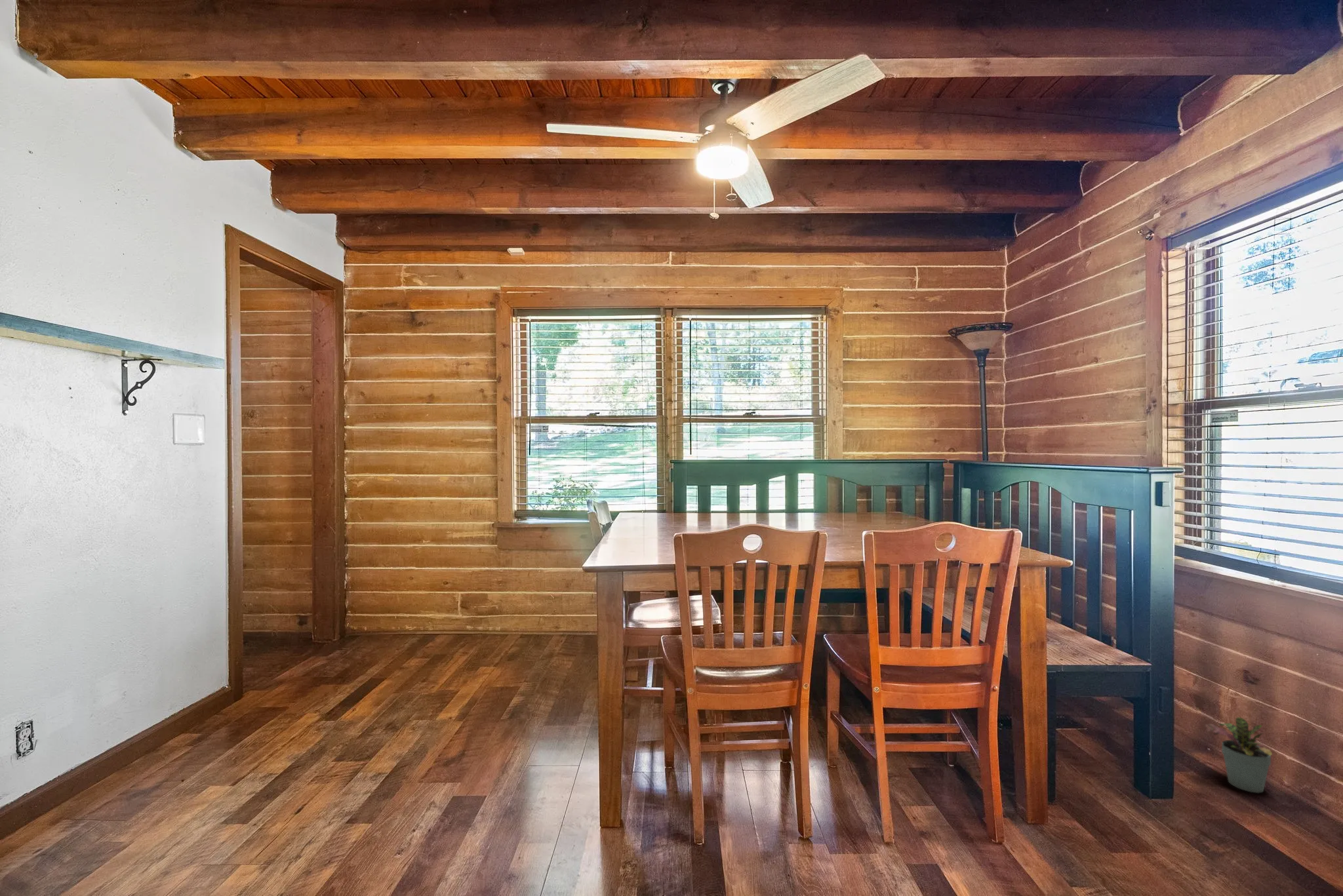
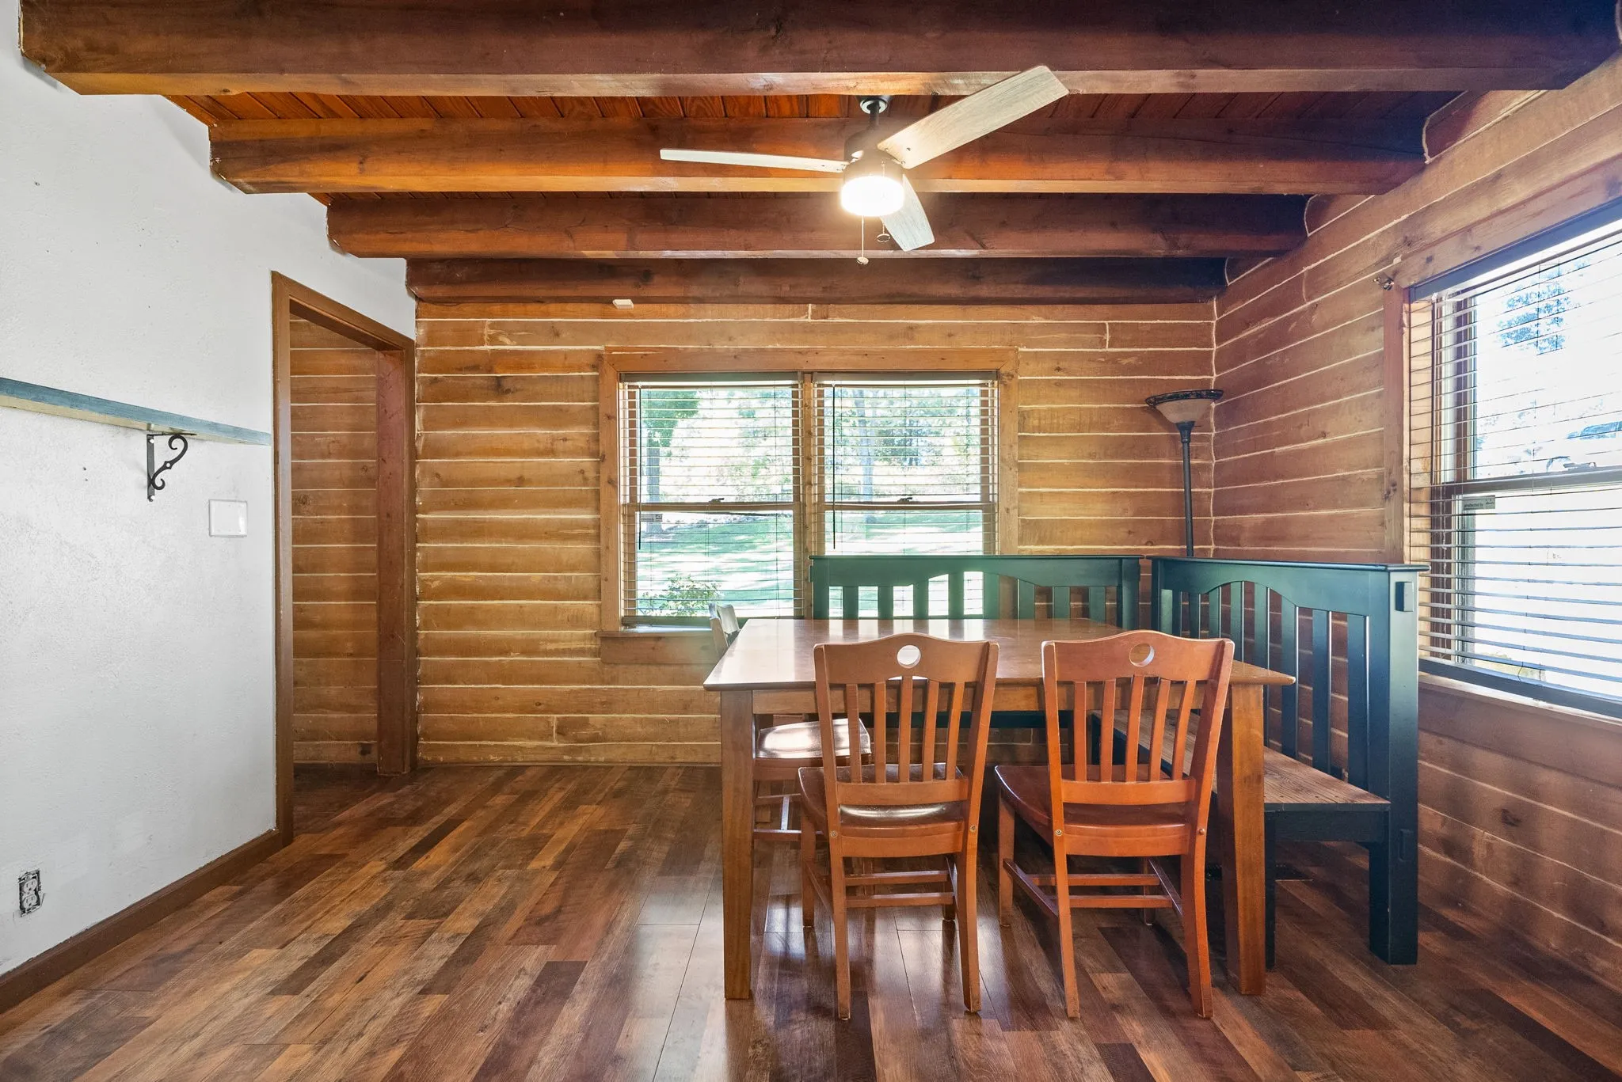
- potted plant (1238, 749)
